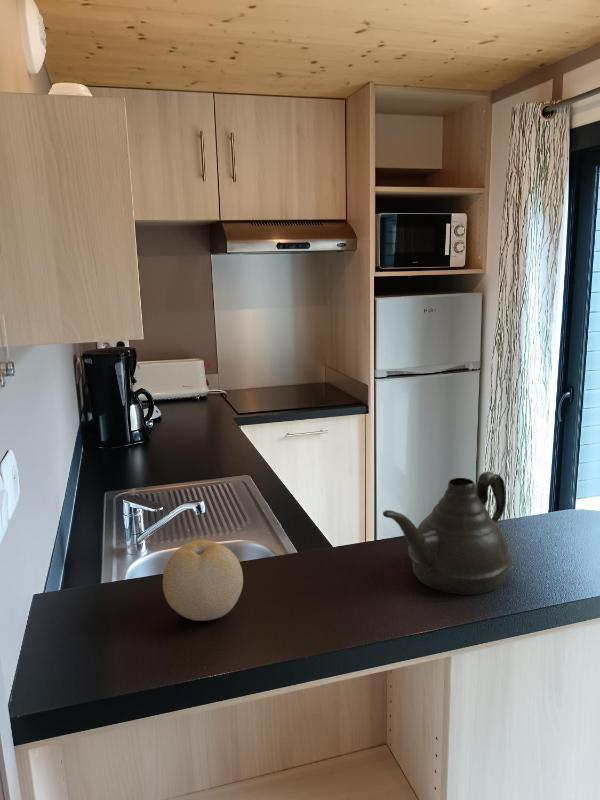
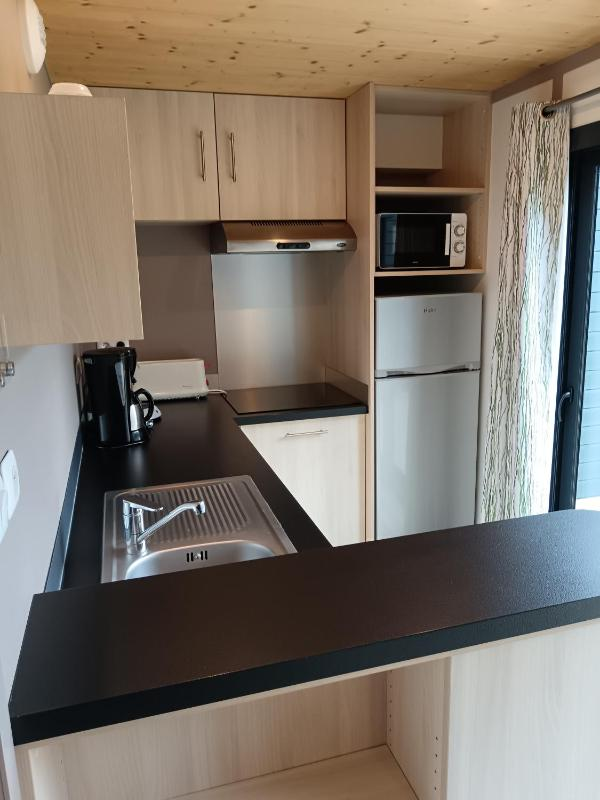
- teapot (444, 531)
- fruit (203, 581)
